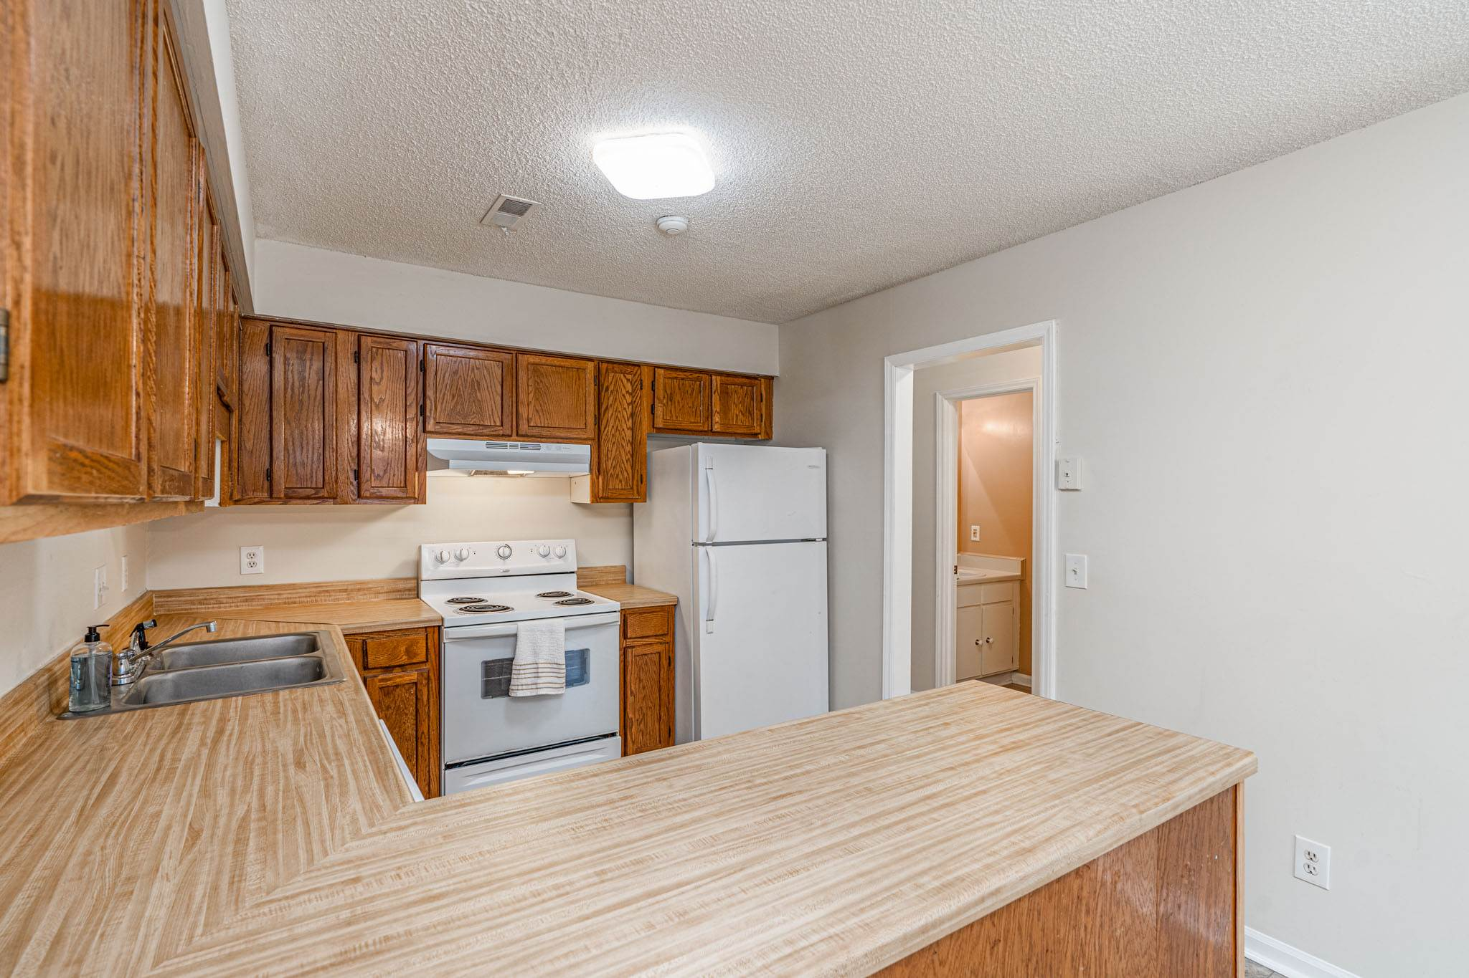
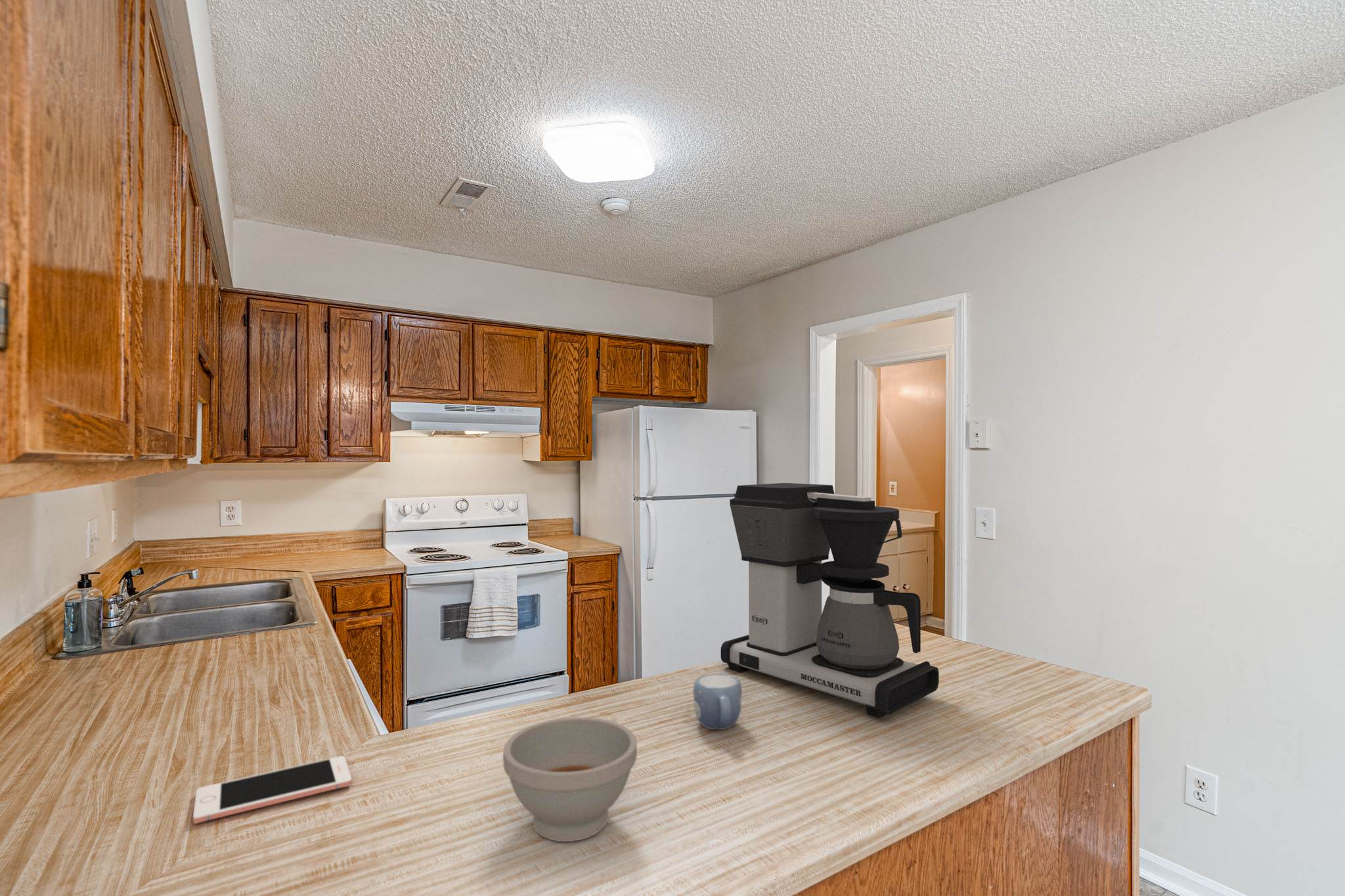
+ cell phone (275, 786)
+ mug (719, 706)
+ bowl (571, 782)
+ coffee maker (826, 584)
